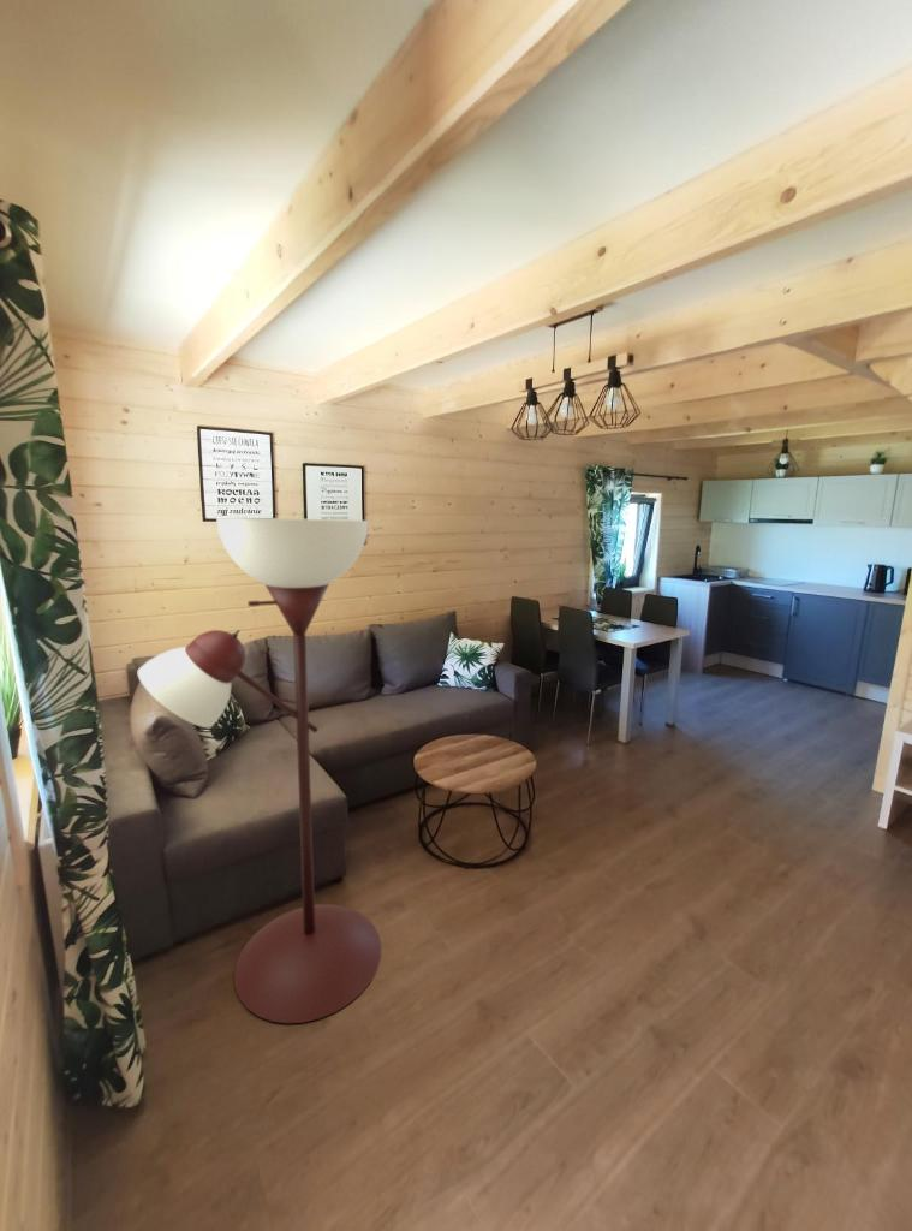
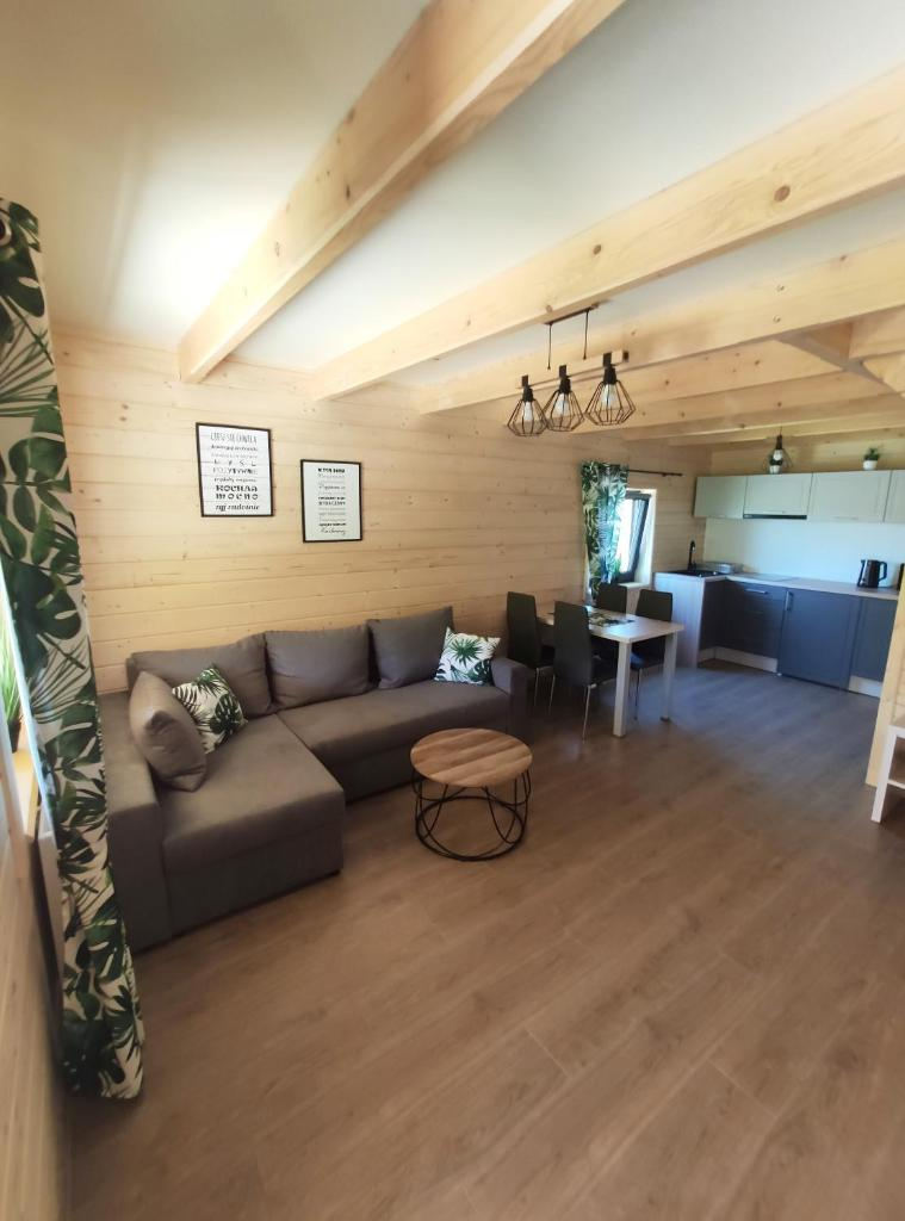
- floor lamp (298, 761)
